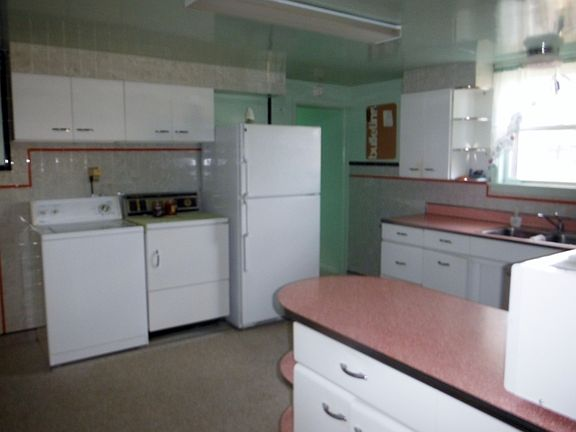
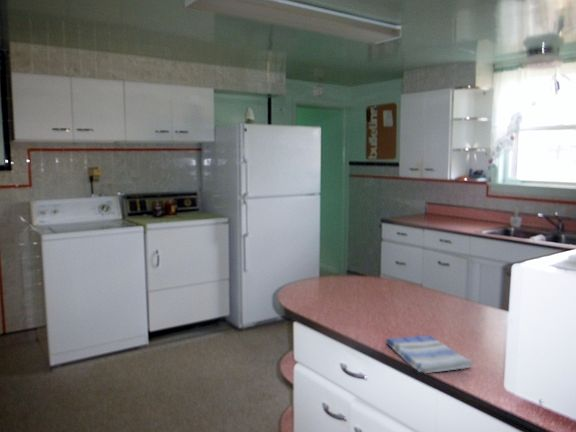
+ dish towel (426, 351)
